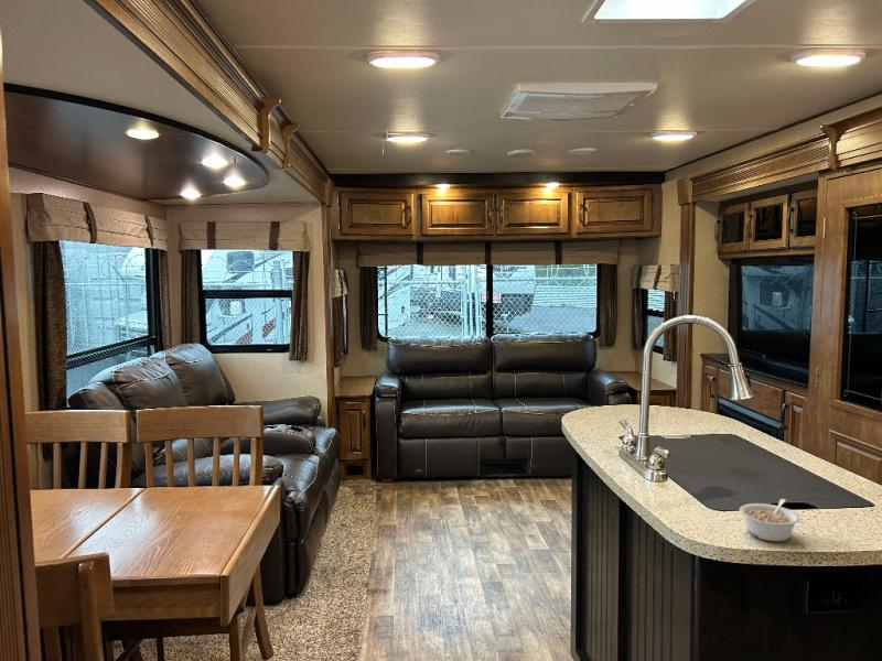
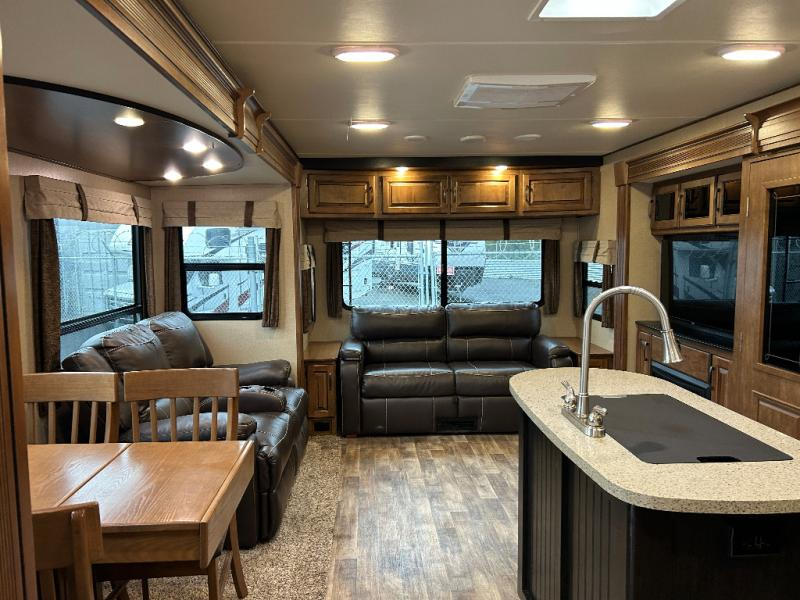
- legume (767, 520)
